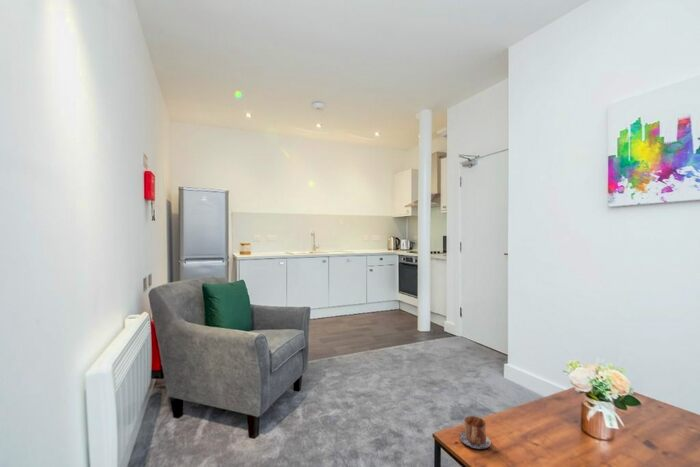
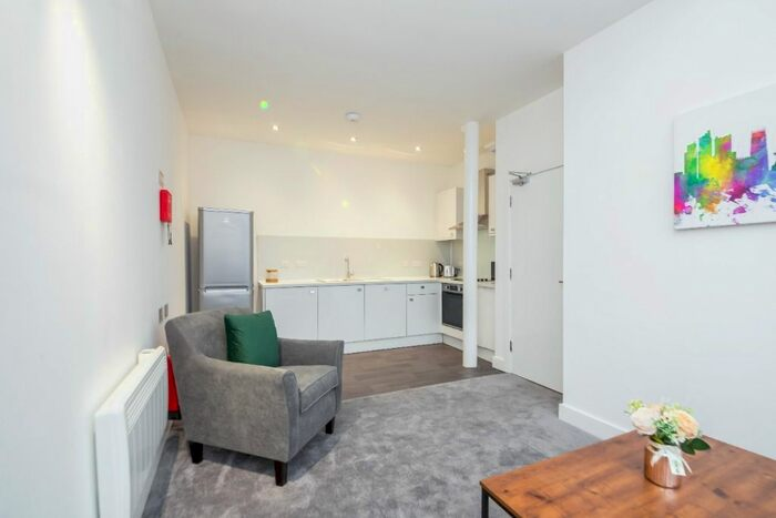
- mug (475, 432)
